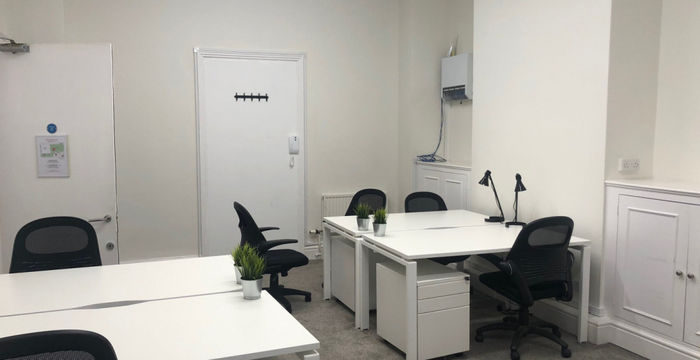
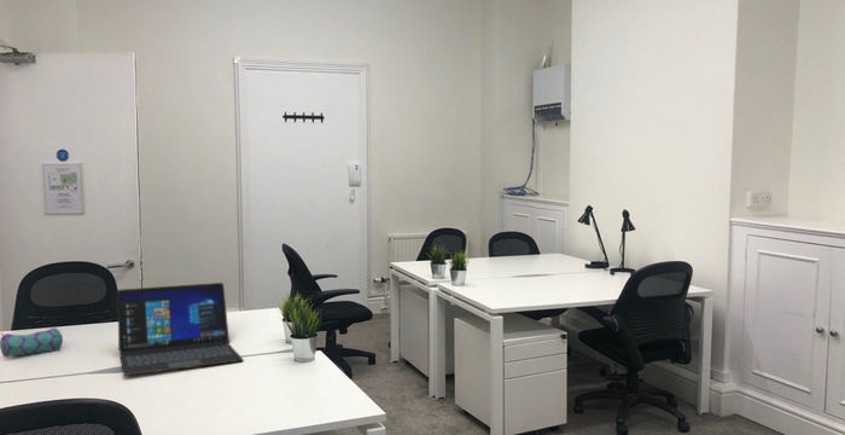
+ pencil case (31, 341)
+ laptop (177, 324)
